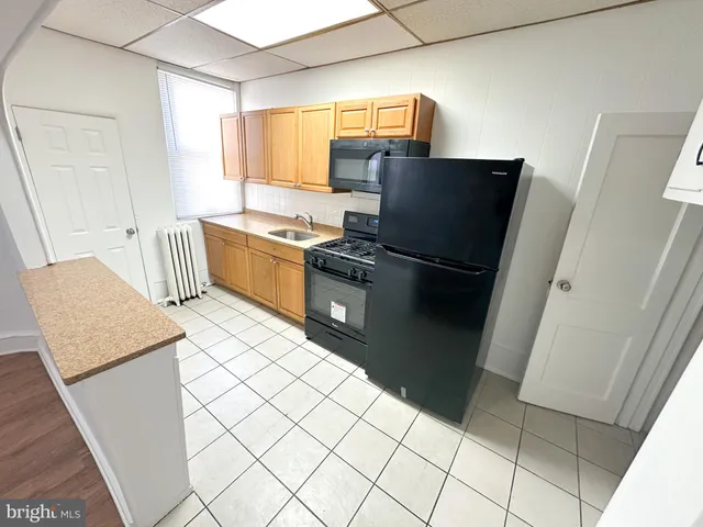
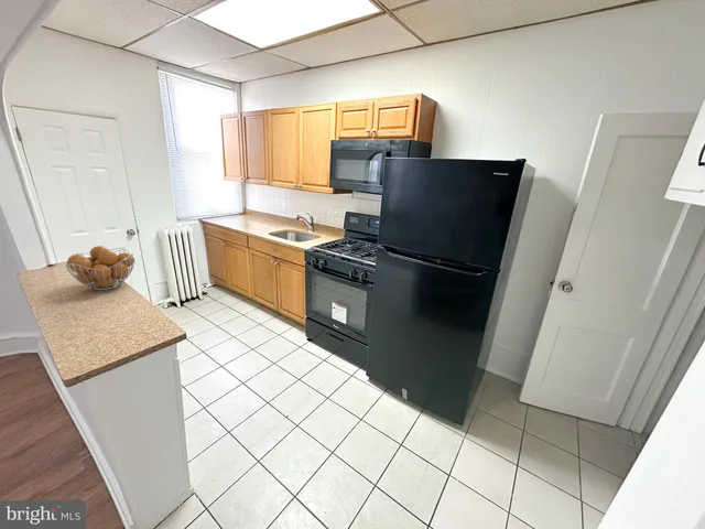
+ fruit basket (102, 267)
